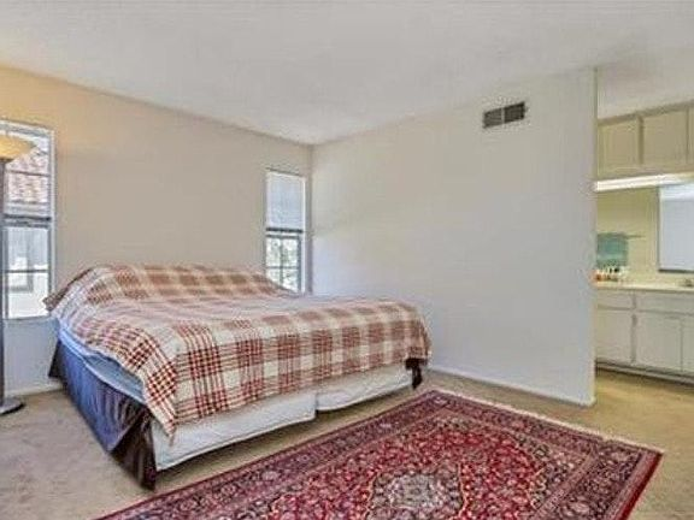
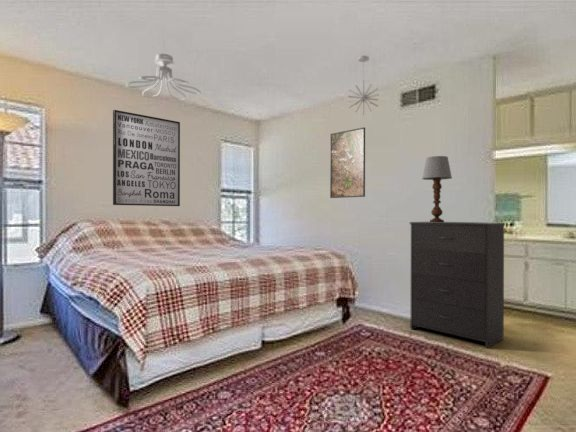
+ table lamp (436, 189)
+ wall art (148, 161)
+ dresser (455, 278)
+ pendant light (363, 85)
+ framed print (347, 164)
+ ceiling light fixture (164, 73)
